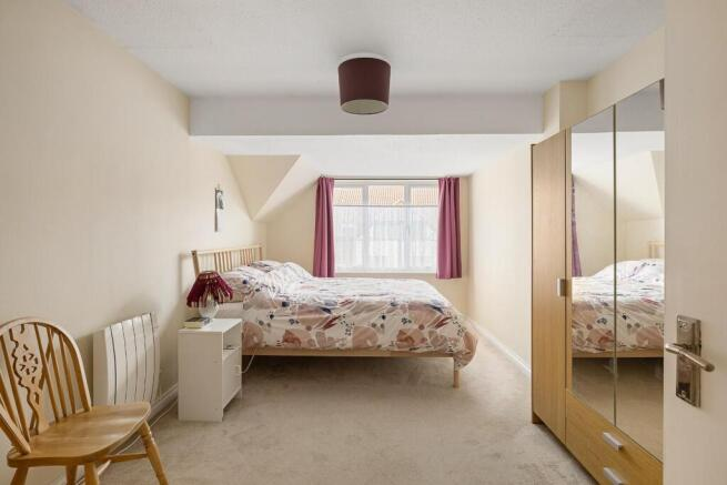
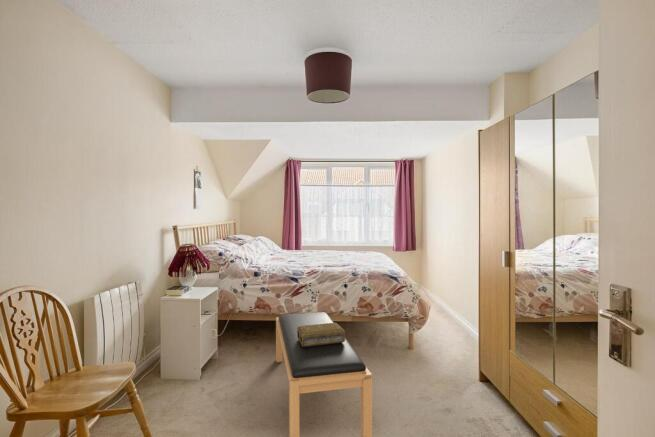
+ bench (313, 362)
+ decorative box (320, 333)
